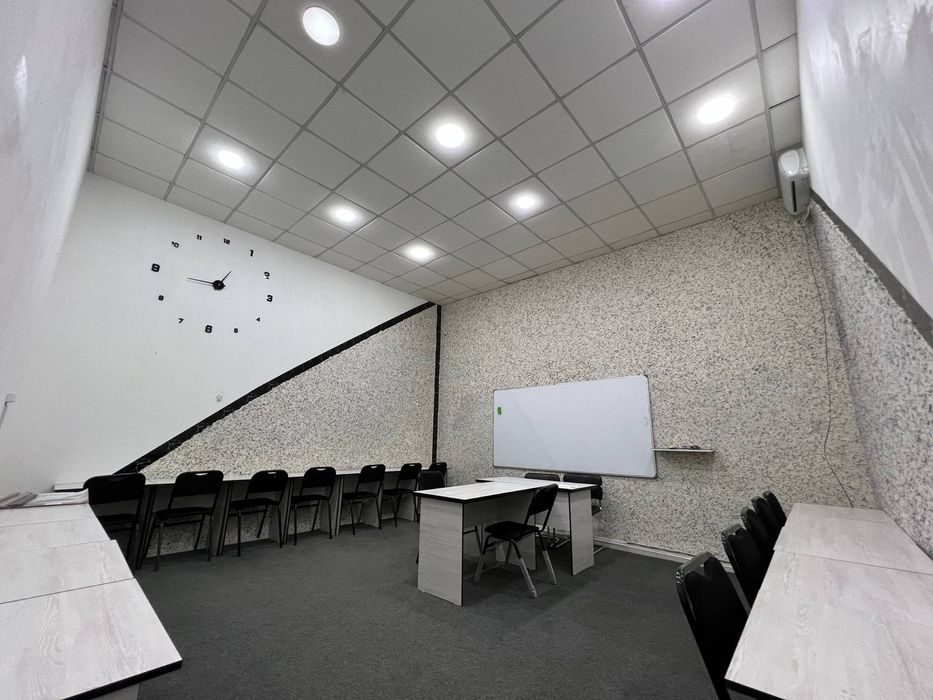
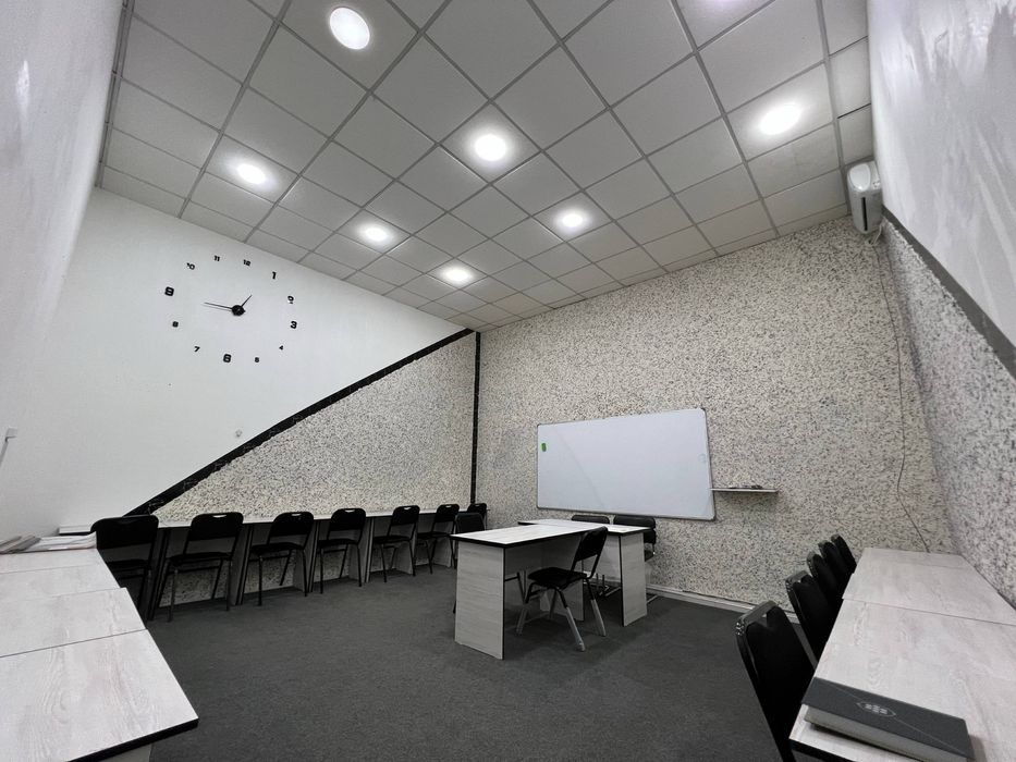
+ book (881, 720)
